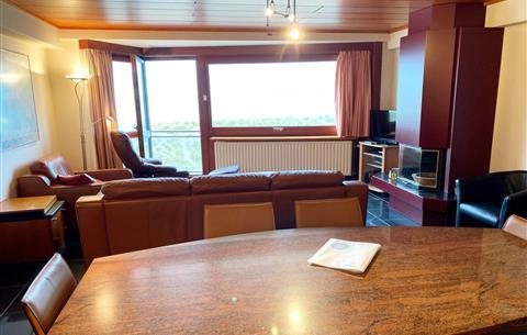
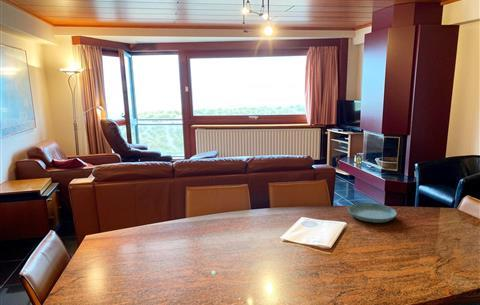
+ saucer (371, 212)
